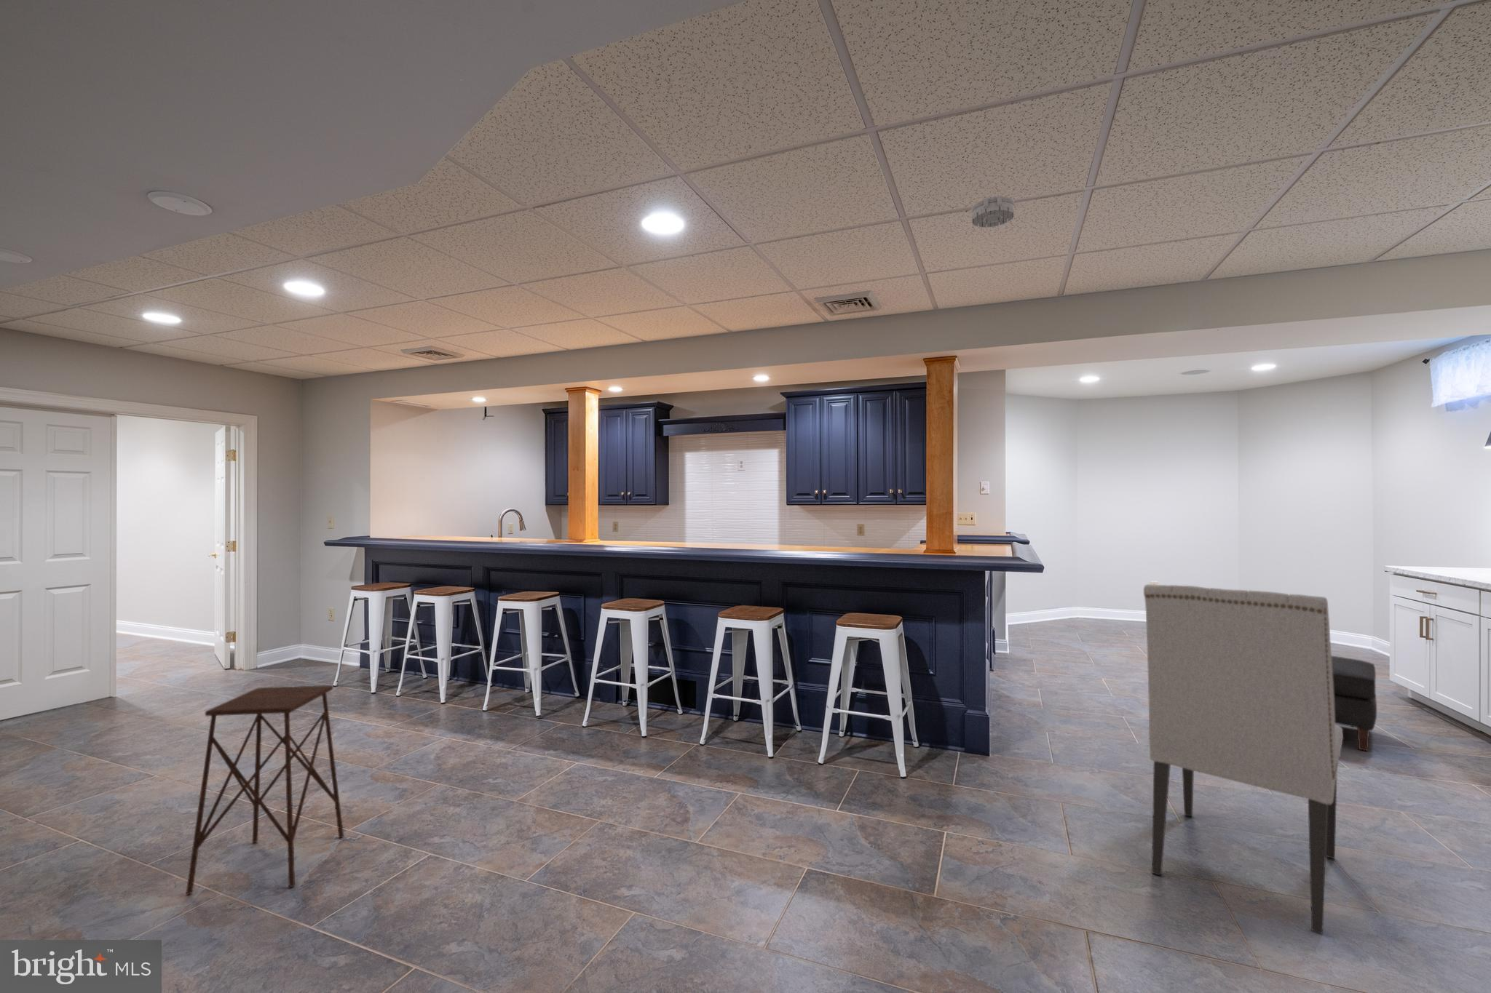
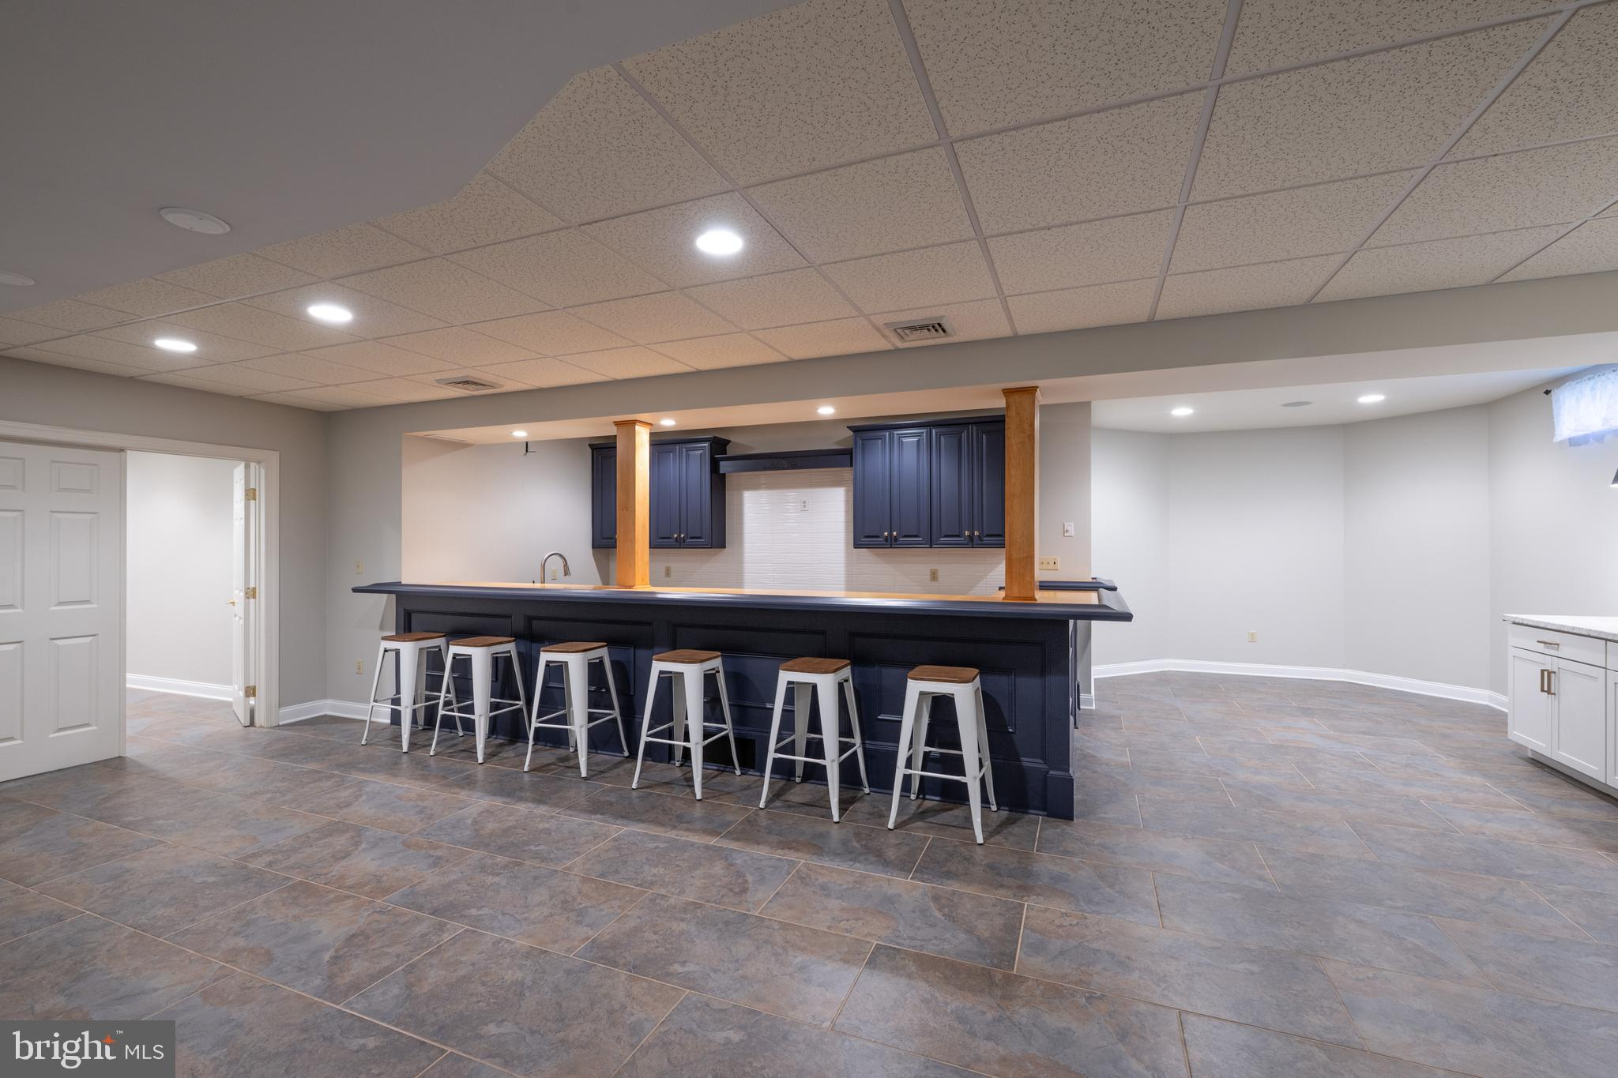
- chair (1243, 721)
- ottoman (1332, 687)
- side table (273, 780)
- smoke detector (992, 211)
